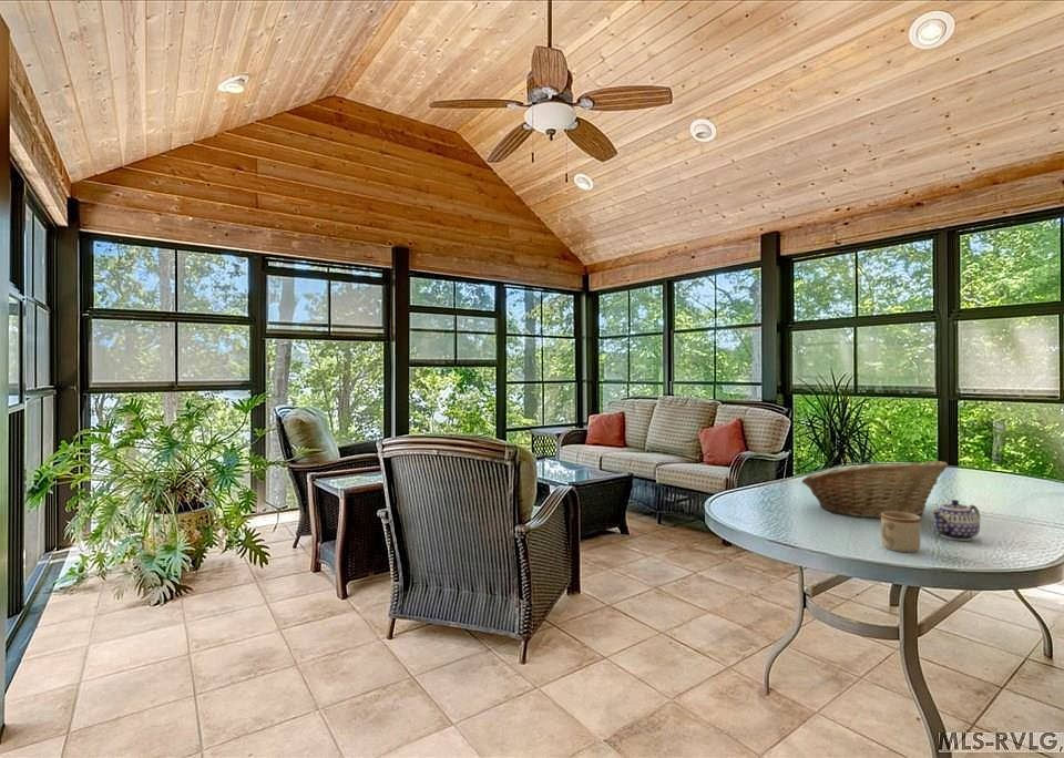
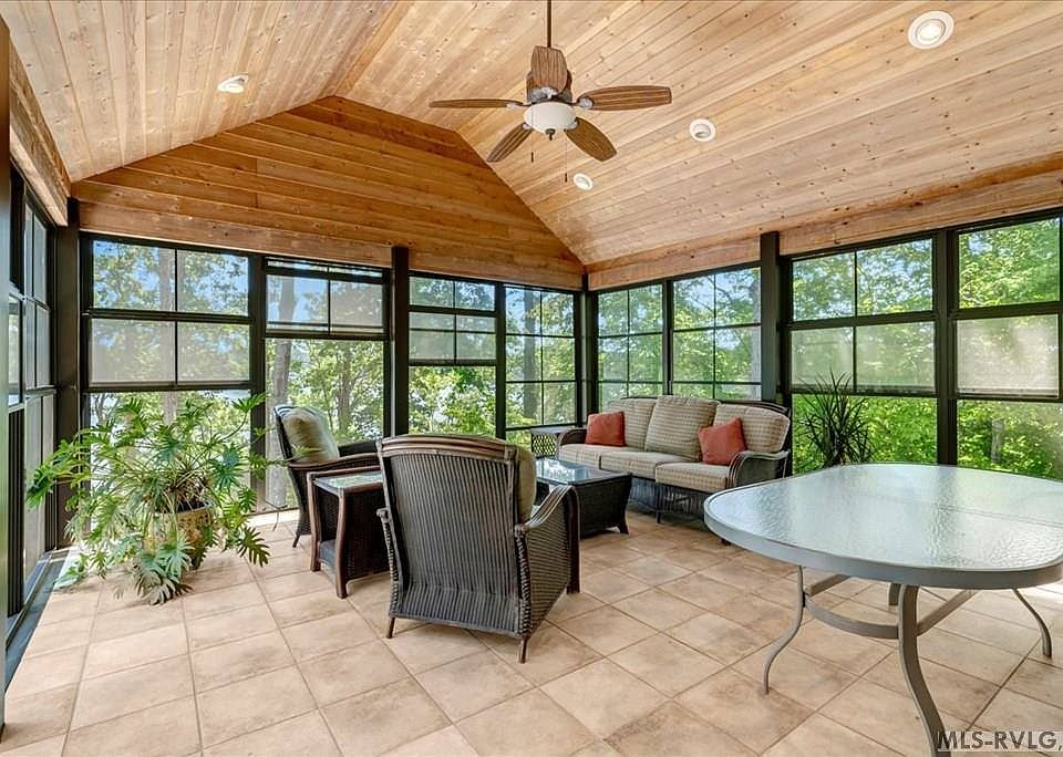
- mug (897, 532)
- teapot (955, 519)
- fruit basket (873, 483)
